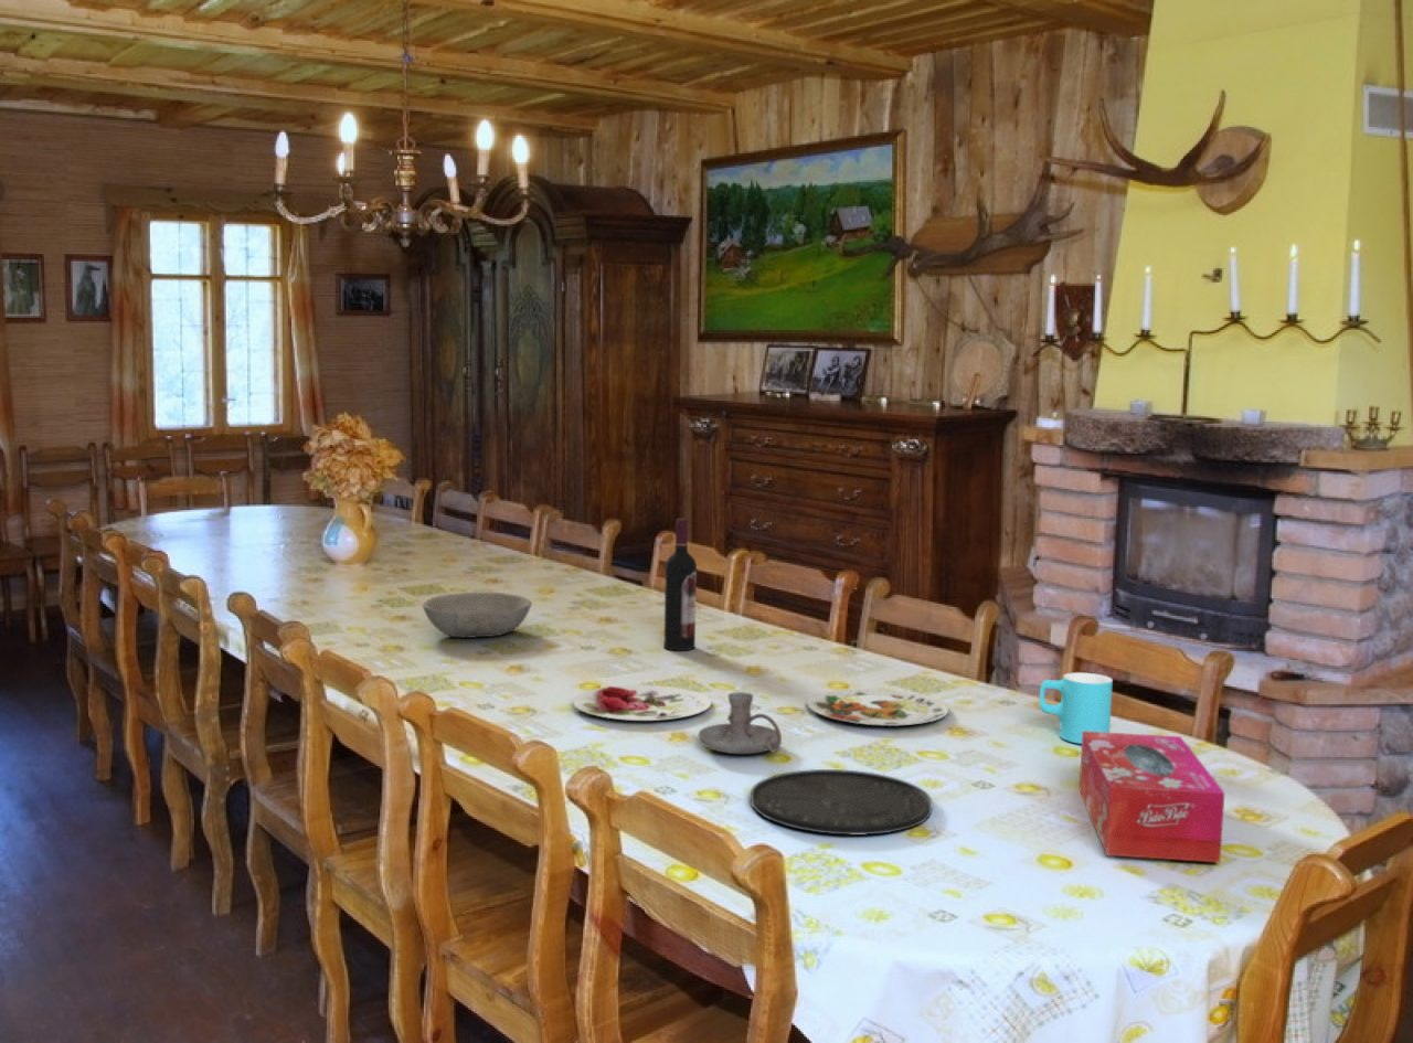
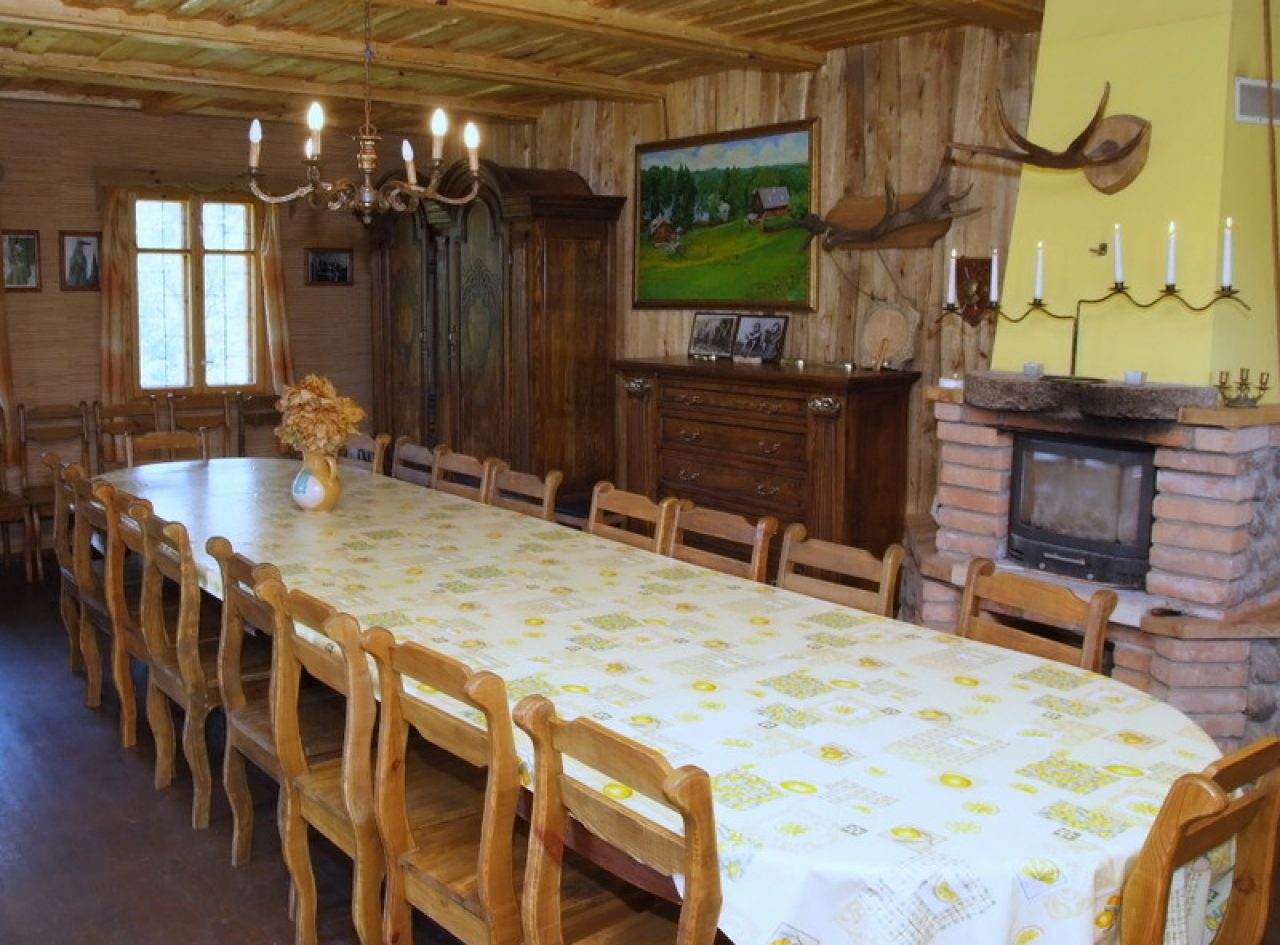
- candle holder (746, 724)
- plate (877, 709)
- bowl (477, 617)
- cup (1076, 705)
- plate (641, 700)
- plate (840, 799)
- tissue box (1146, 791)
- wine bottle (680, 583)
